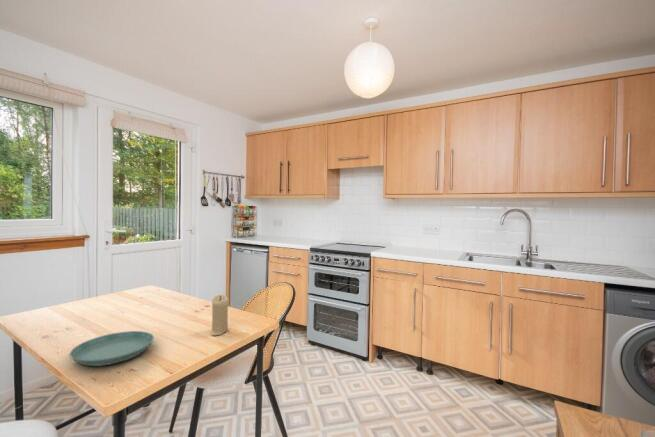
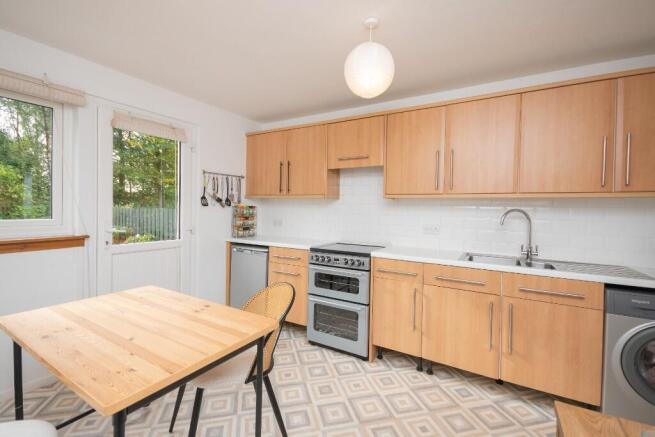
- candle (219, 313)
- saucer (114, 348)
